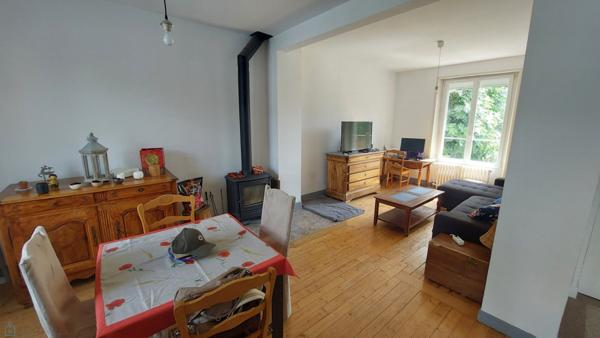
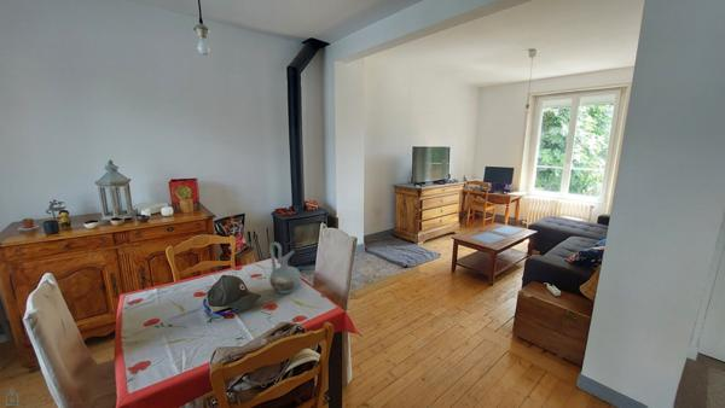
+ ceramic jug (284, 266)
